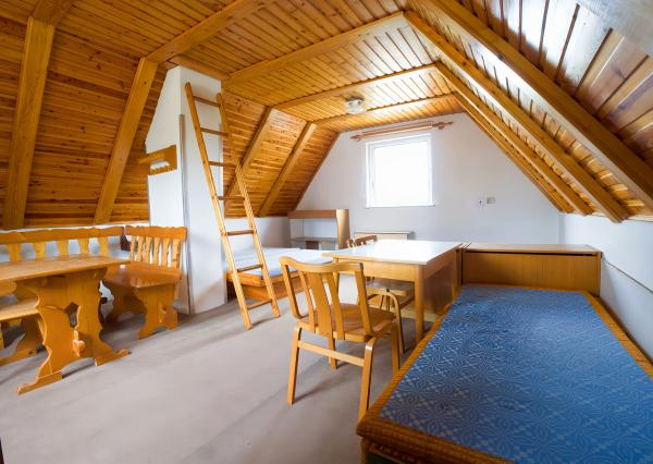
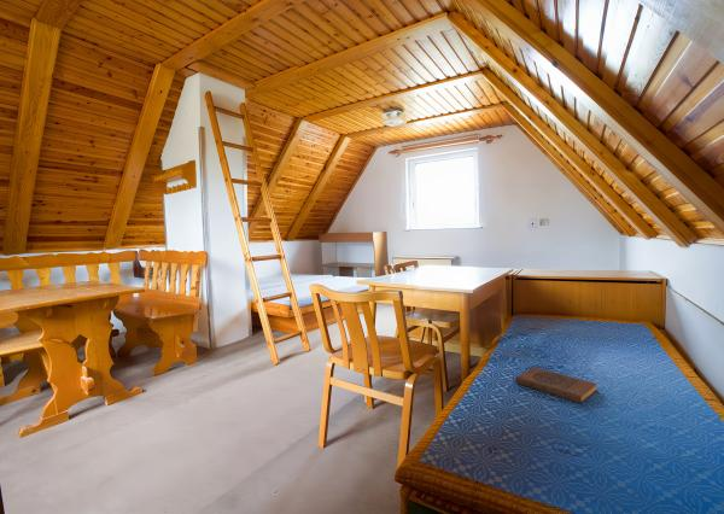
+ book (555, 382)
